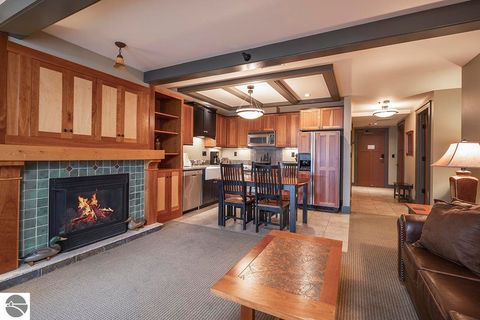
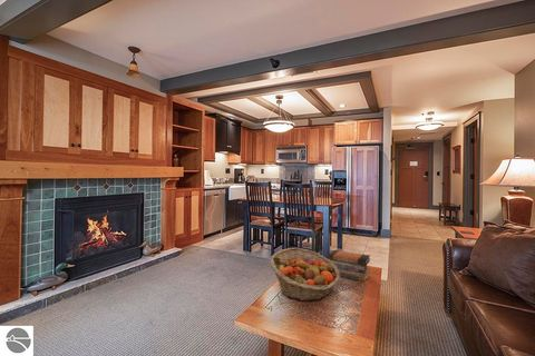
+ book stack (348, 264)
+ fruit basket (304, 271)
